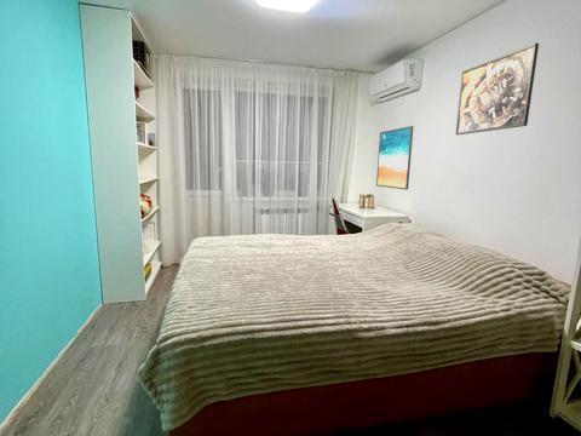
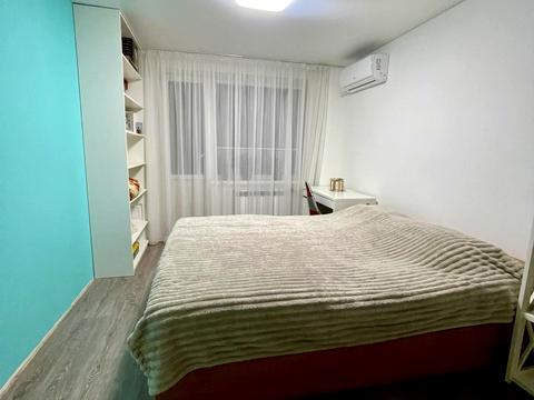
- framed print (490, 96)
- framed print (392, 159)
